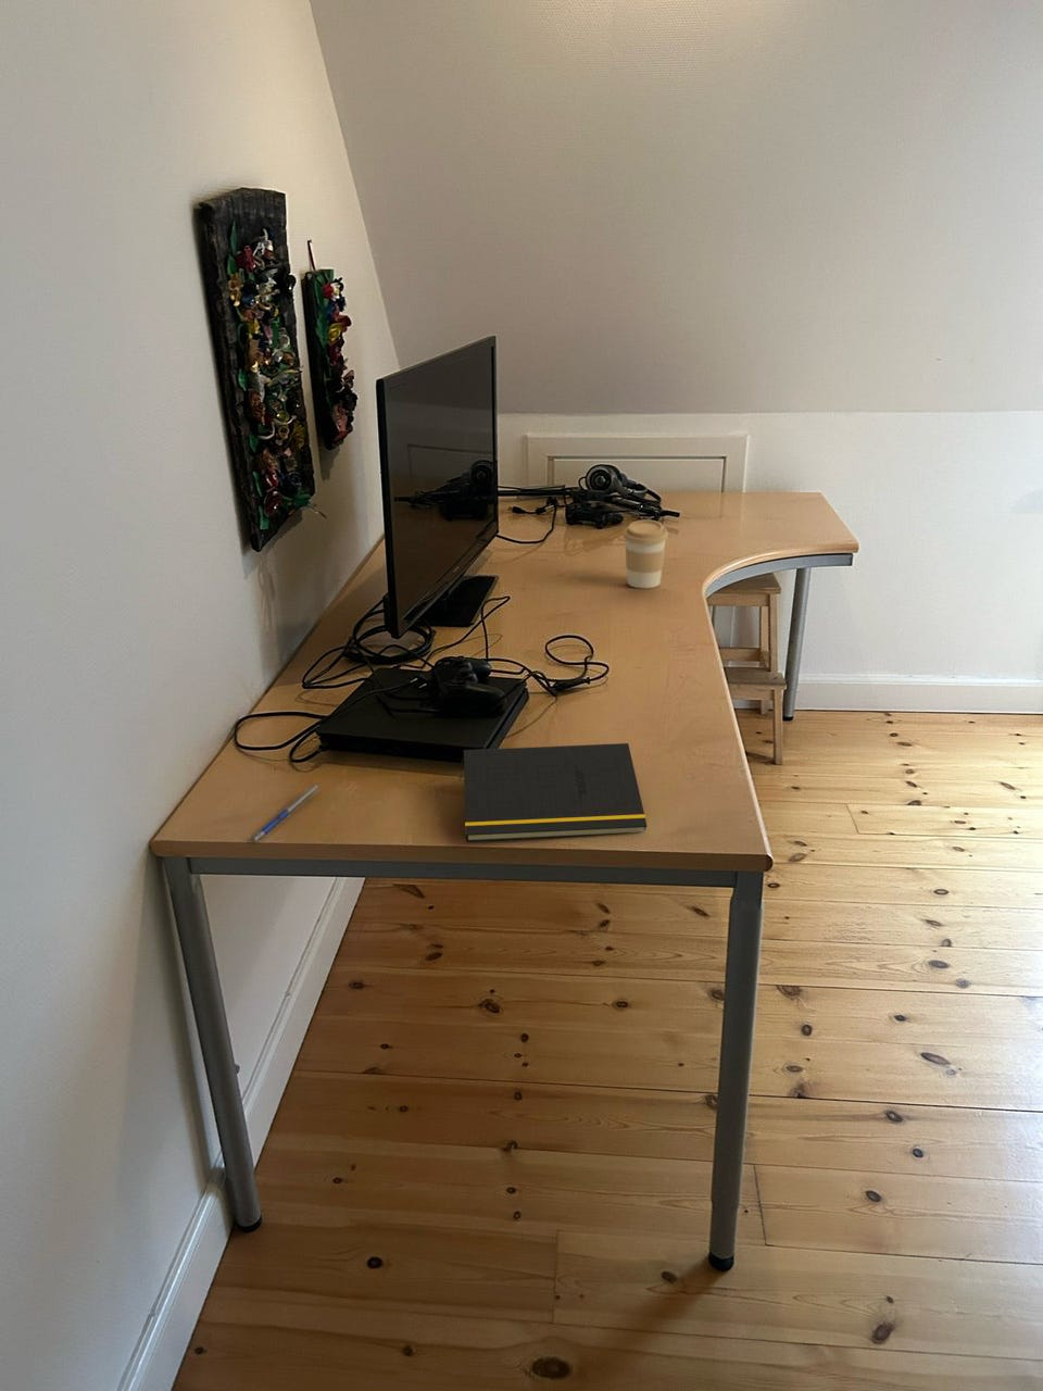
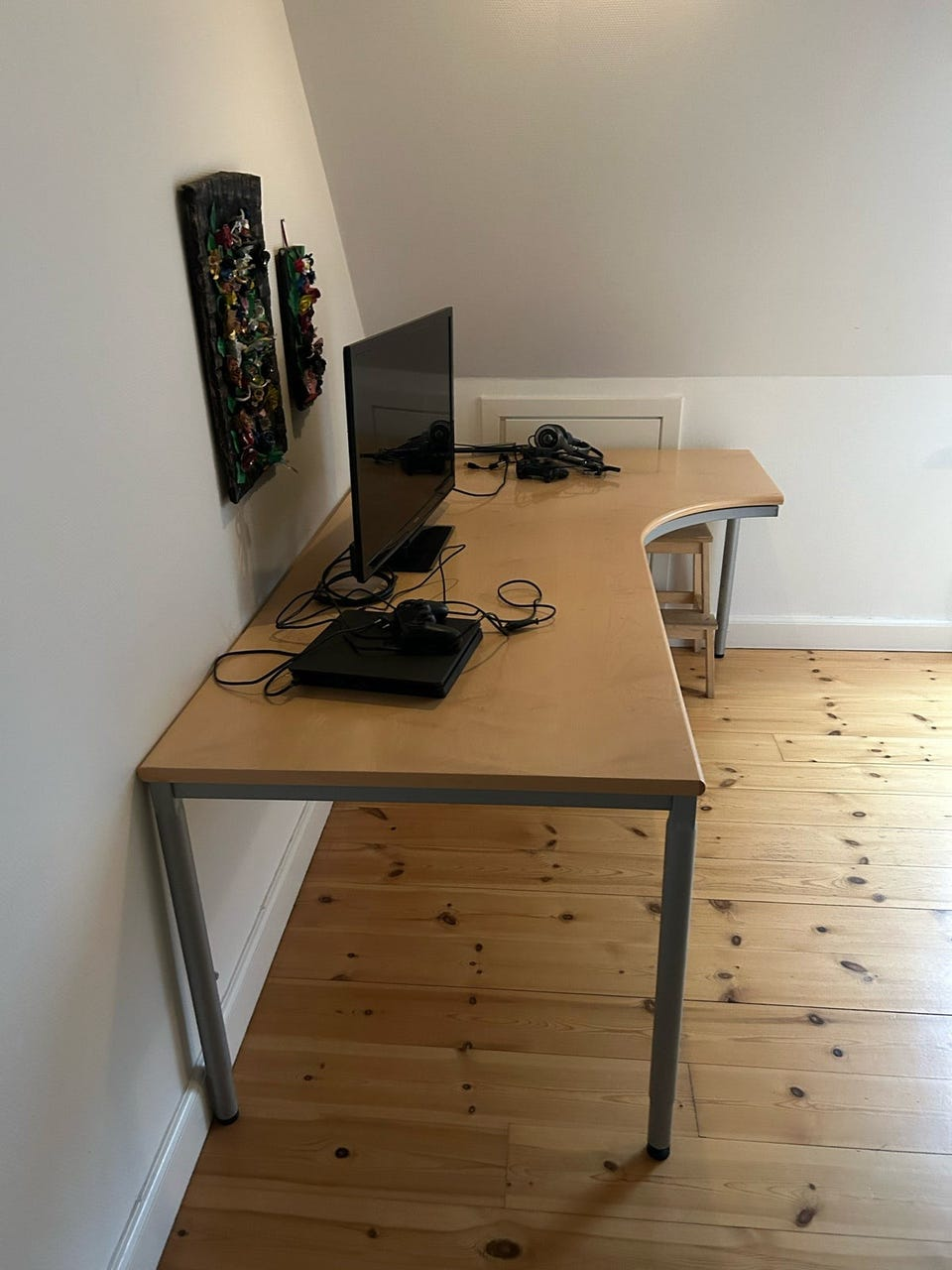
- notepad (551, 790)
- coffee cup (644, 553)
- pen (287, 811)
